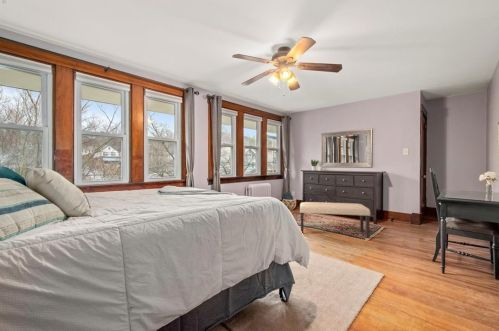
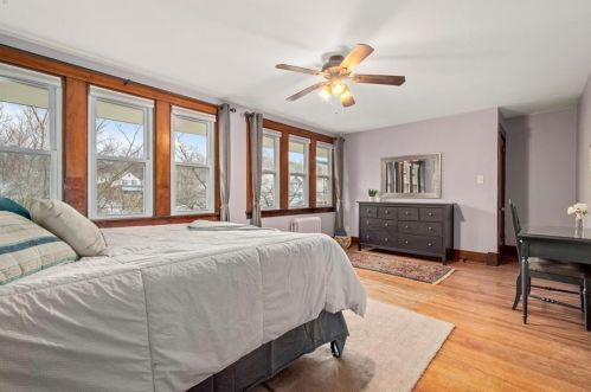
- bench (332, 213)
